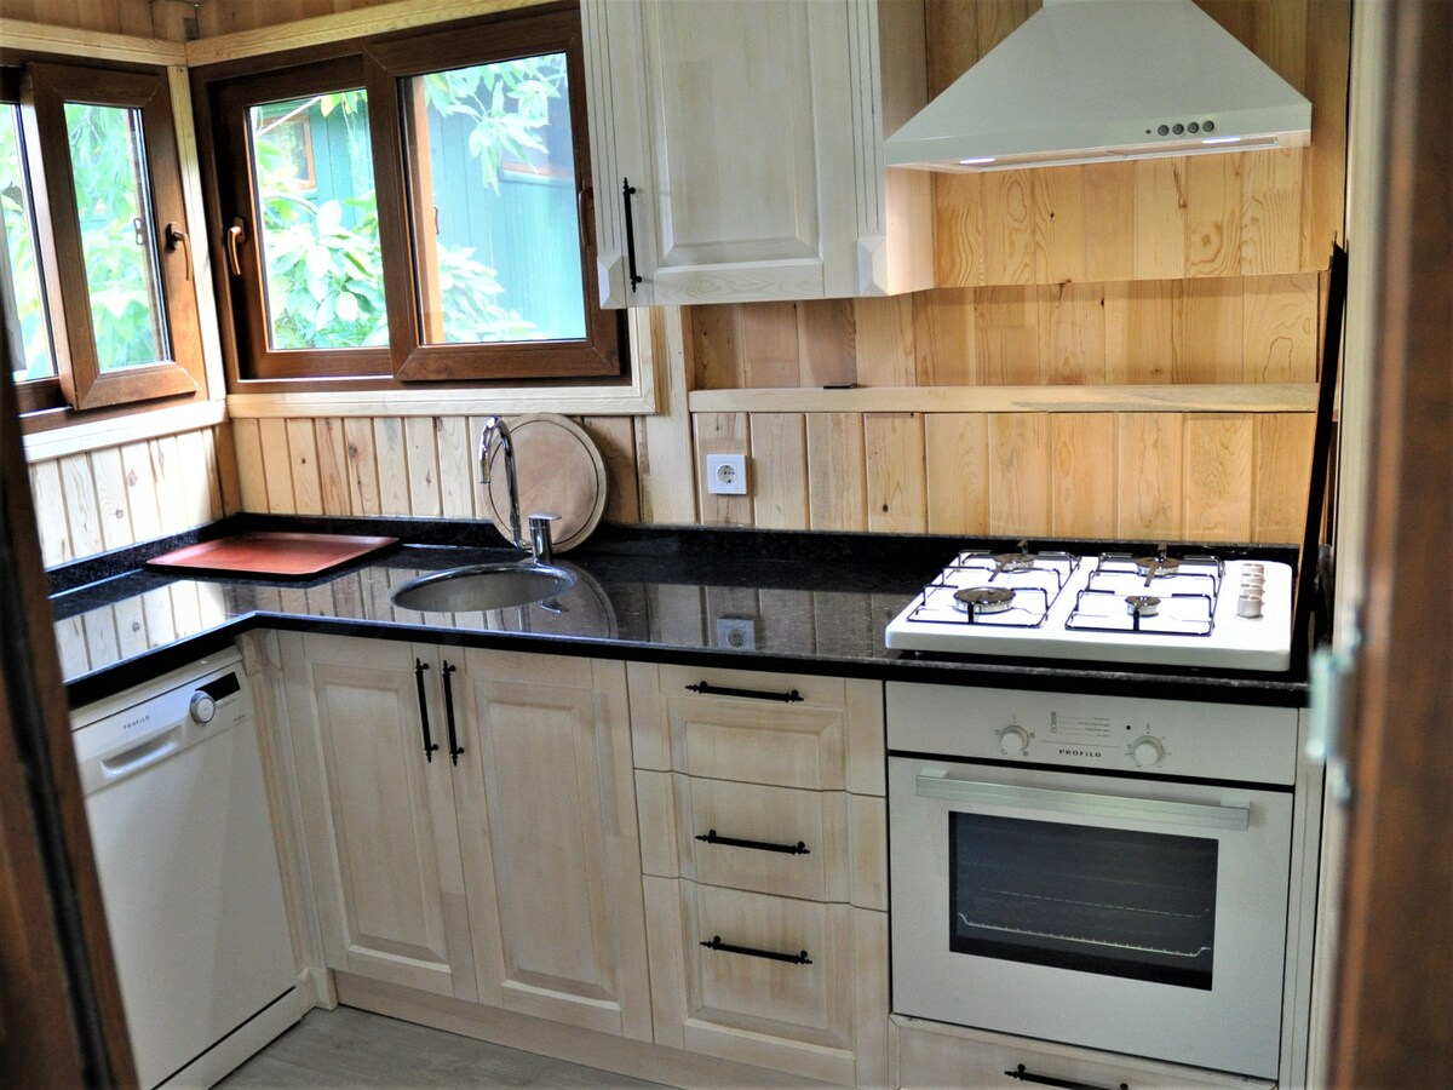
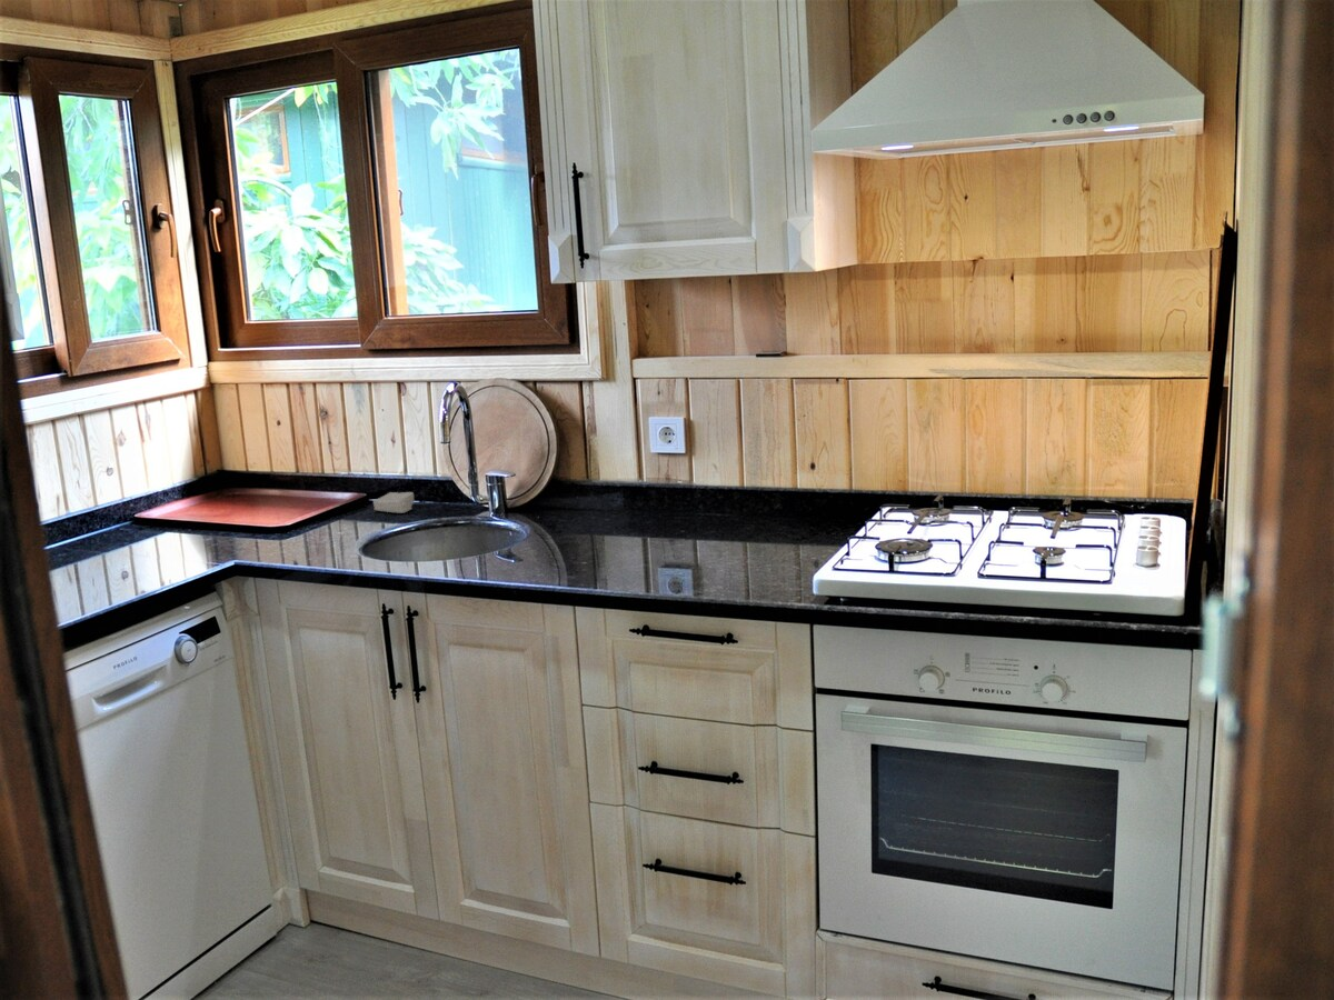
+ soap bar (394, 501)
